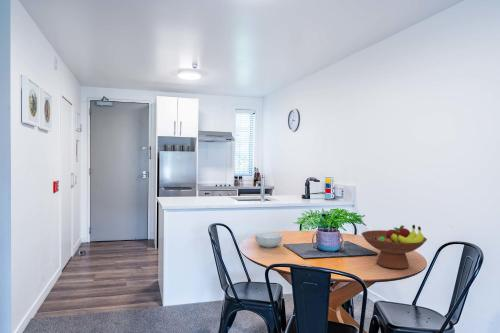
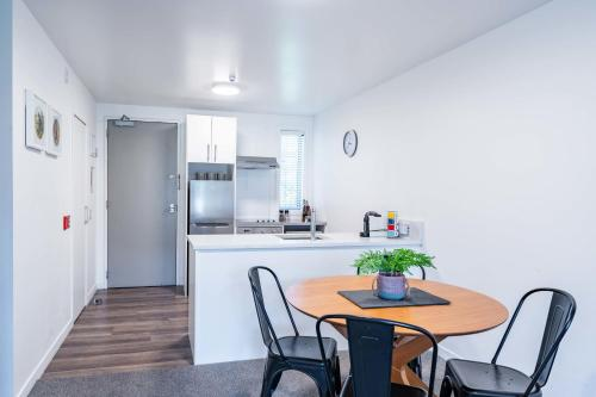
- cereal bowl (268, 240)
- fruit bowl (392, 244)
